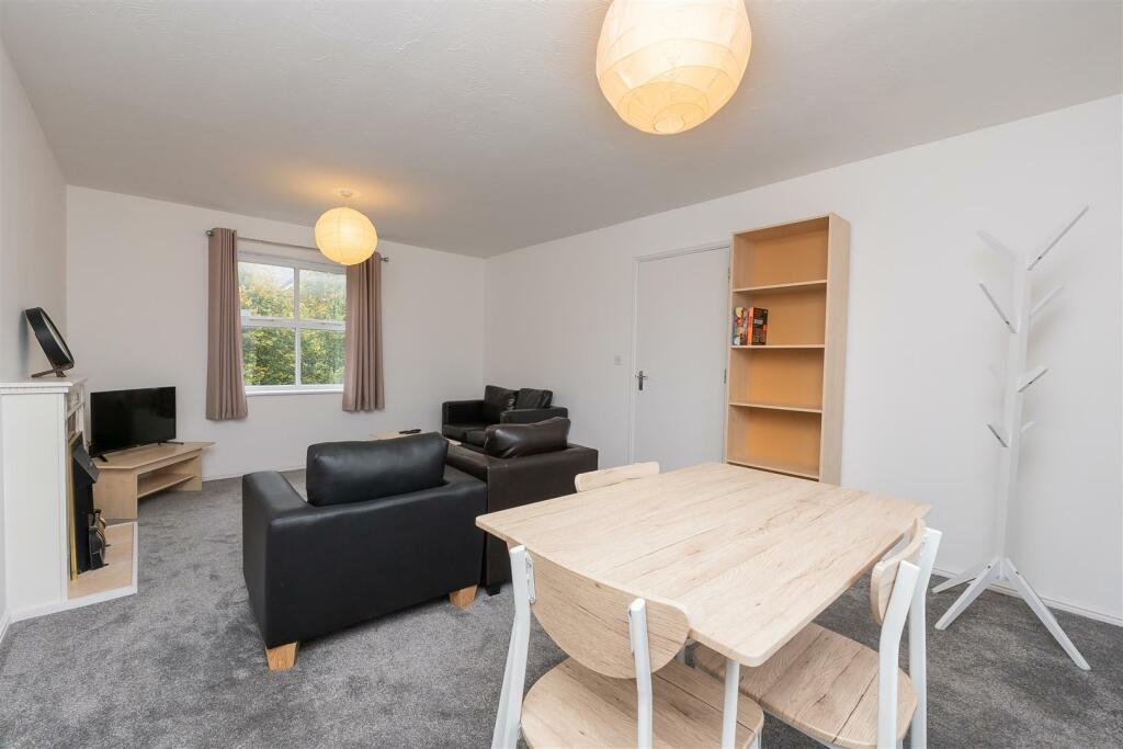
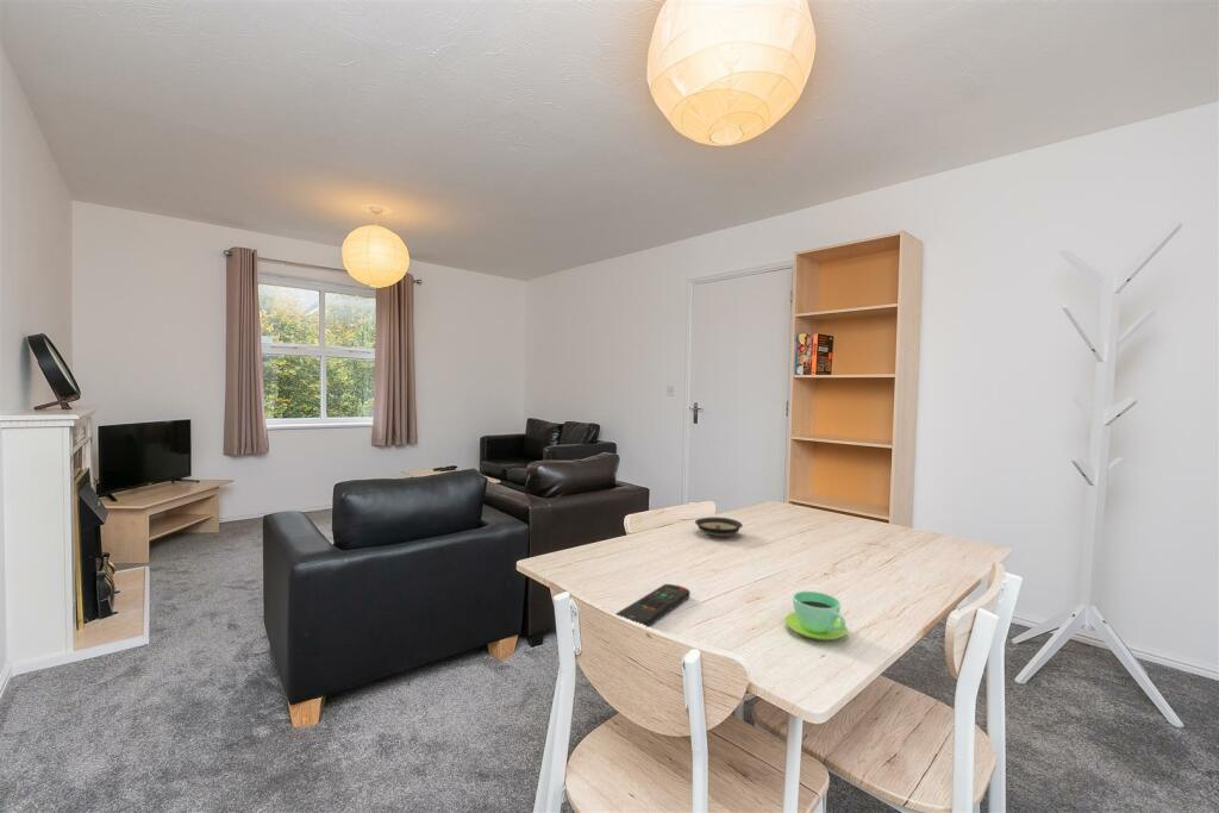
+ cup (815, 615)
+ saucer (718, 527)
+ remote control (654, 605)
